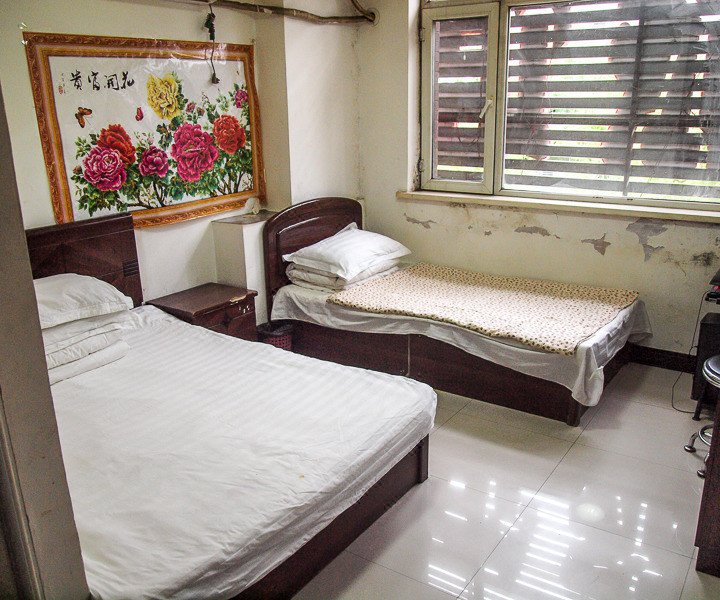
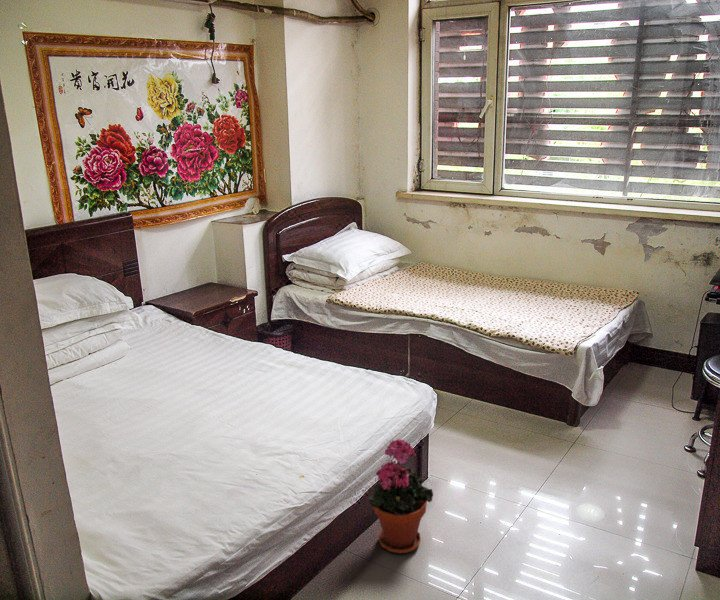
+ potted plant (397, 492)
